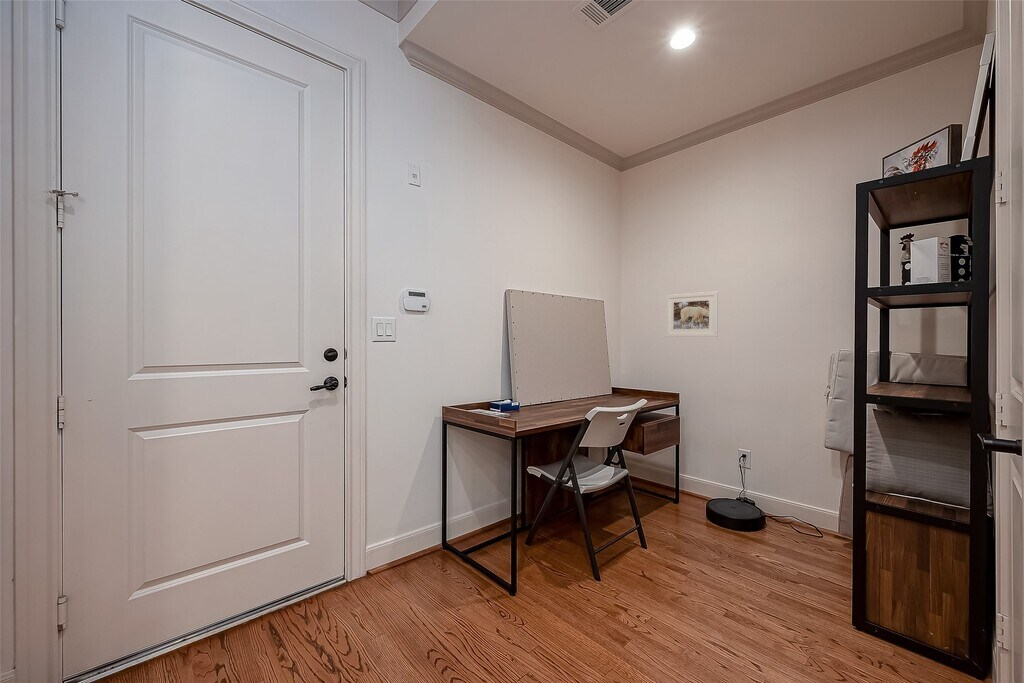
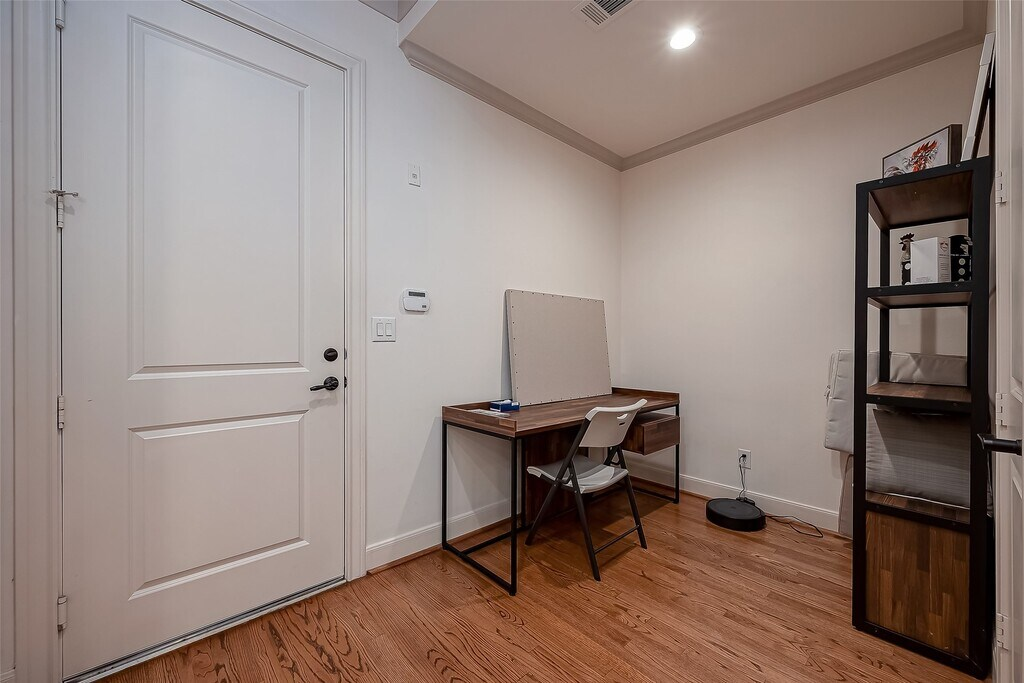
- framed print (691, 315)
